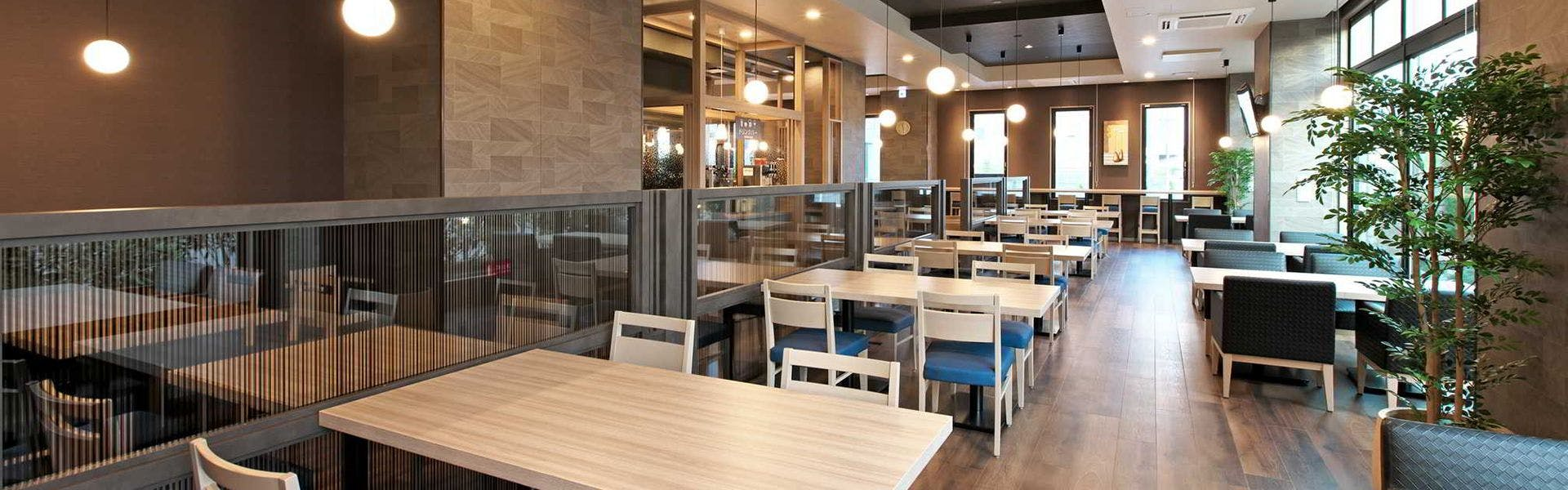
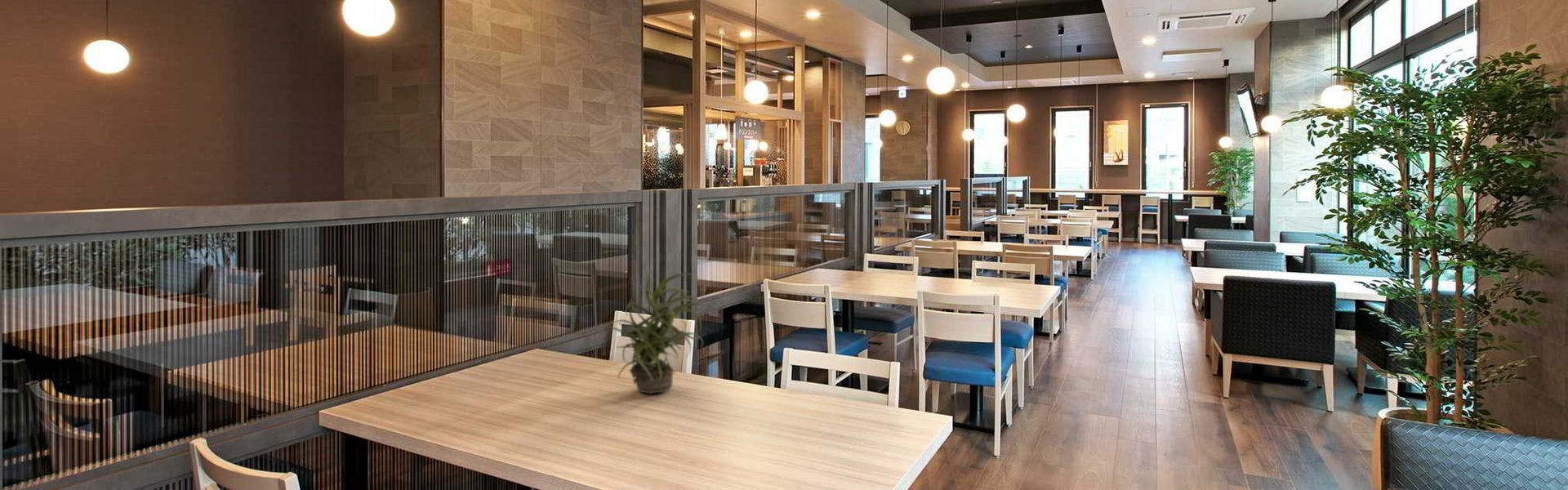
+ potted plant (662, 331)
